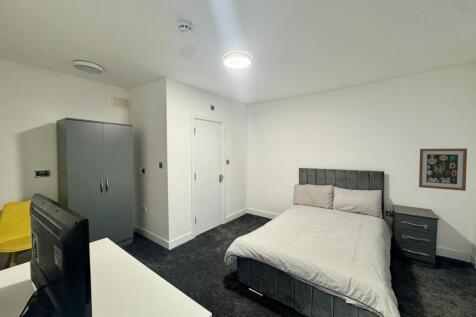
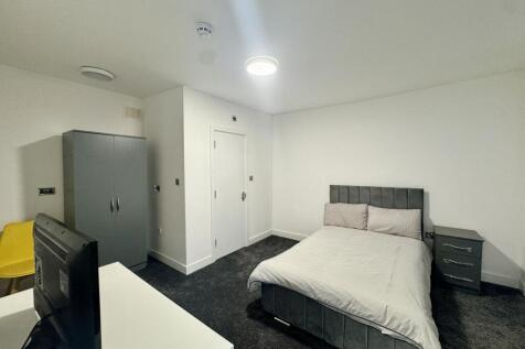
- wall art (441, 168)
